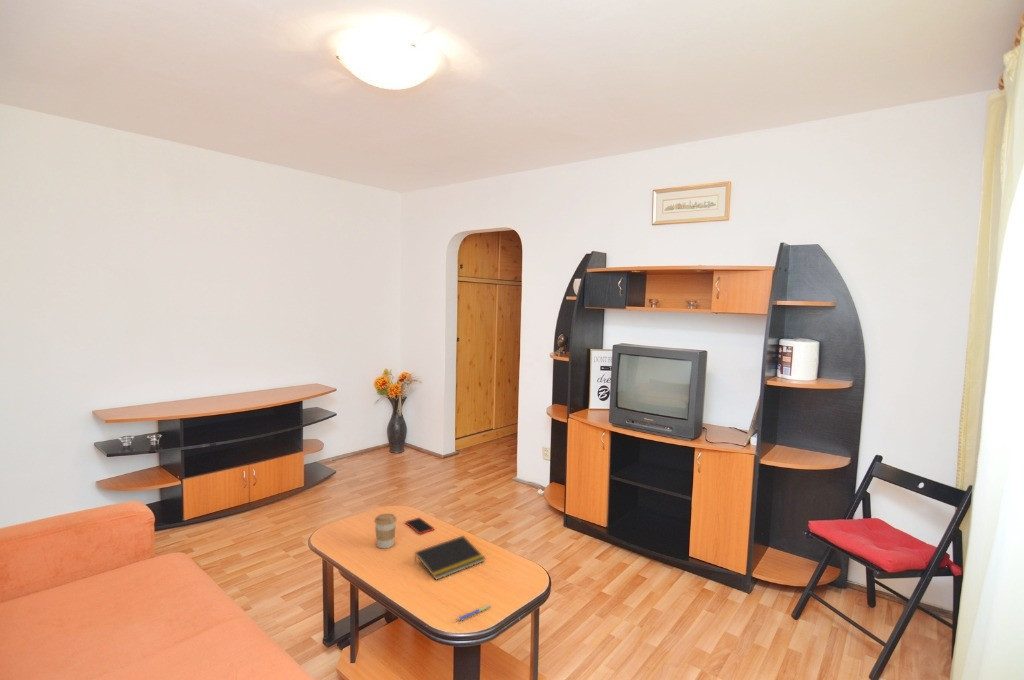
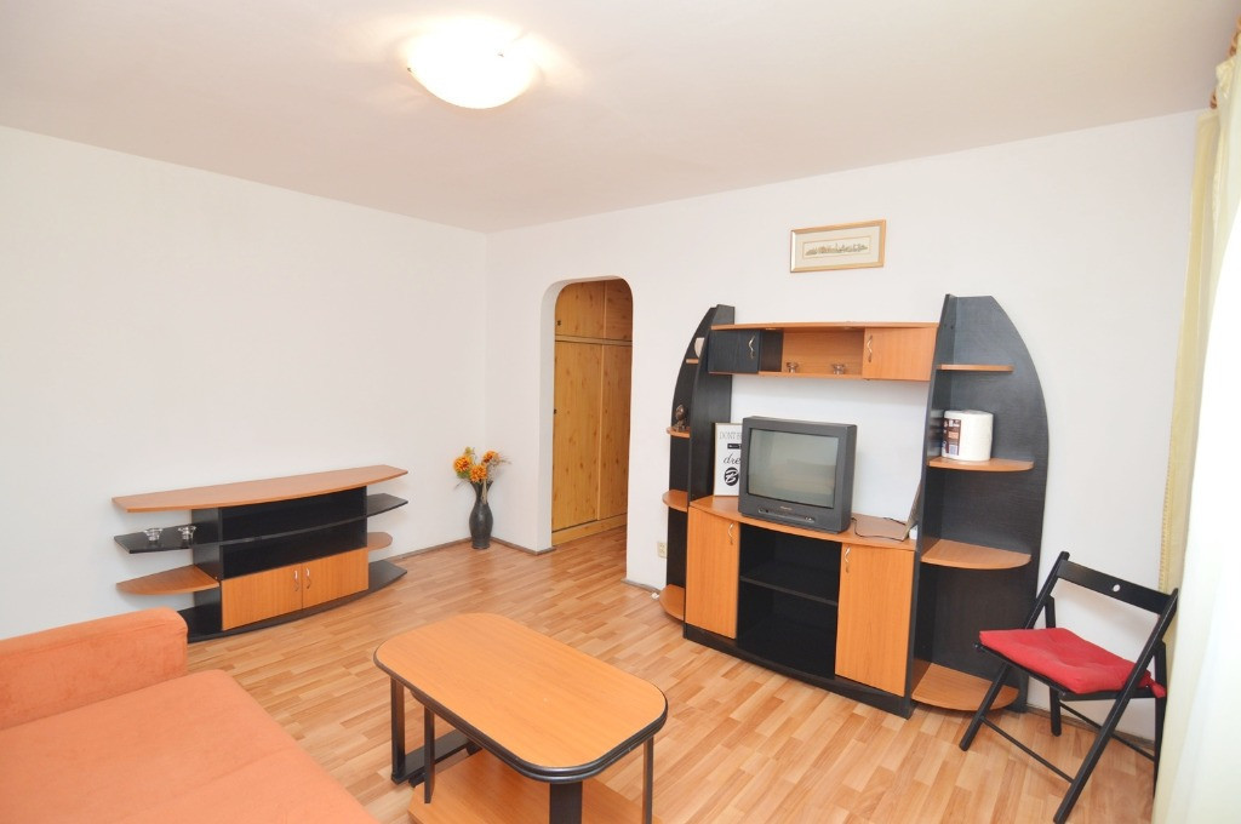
- pen (474, 612)
- smartphone (419, 525)
- coffee cup (385, 529)
- notepad (450, 556)
